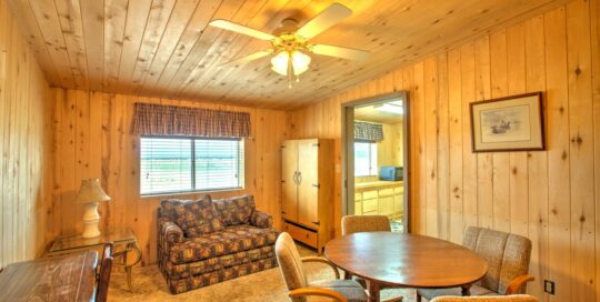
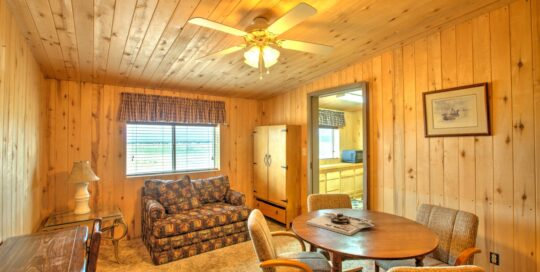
+ board game (343, 218)
